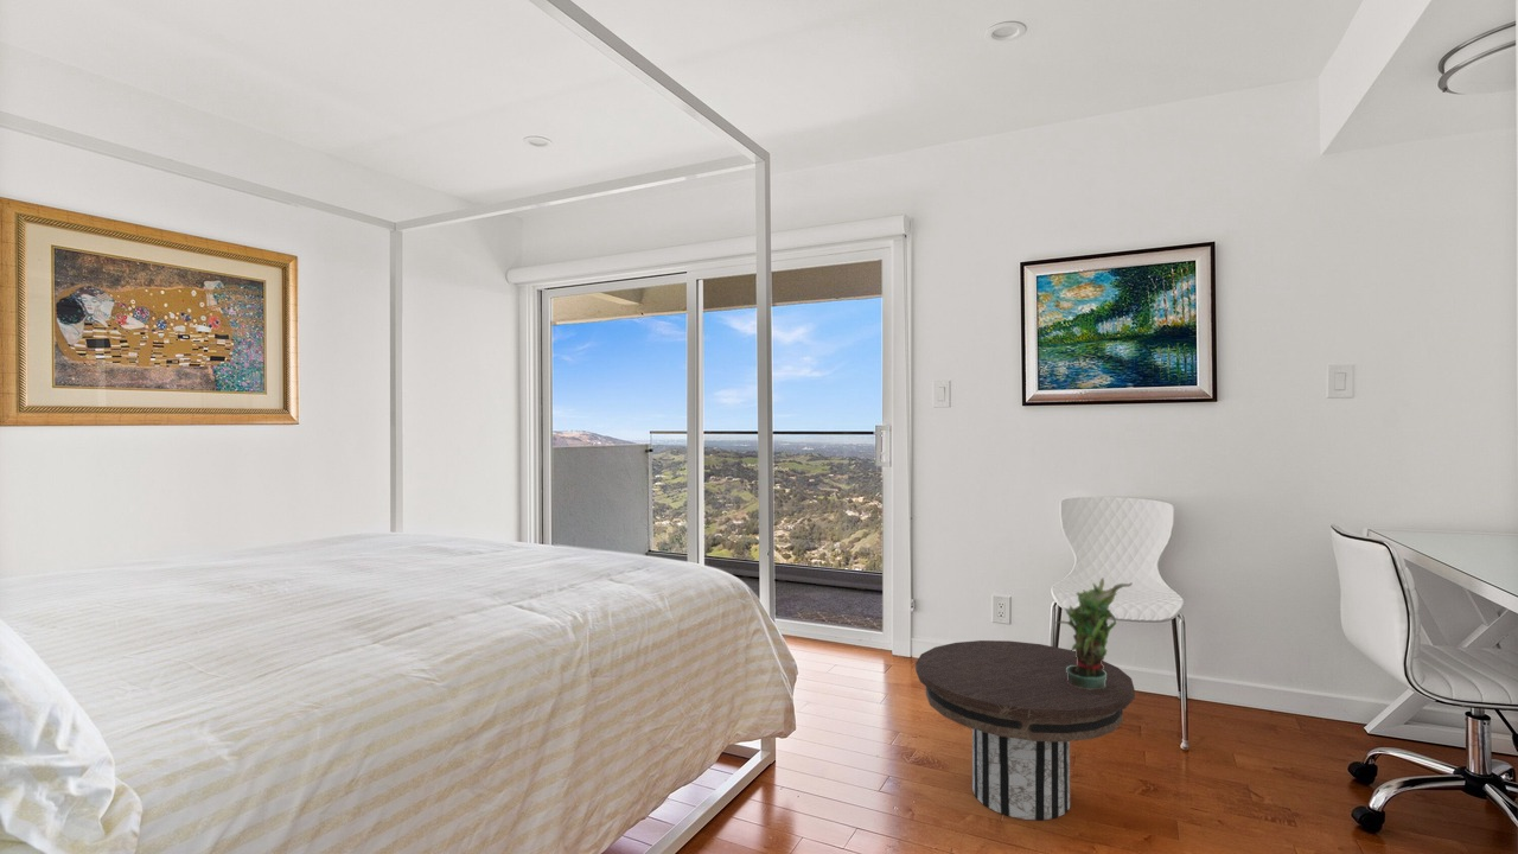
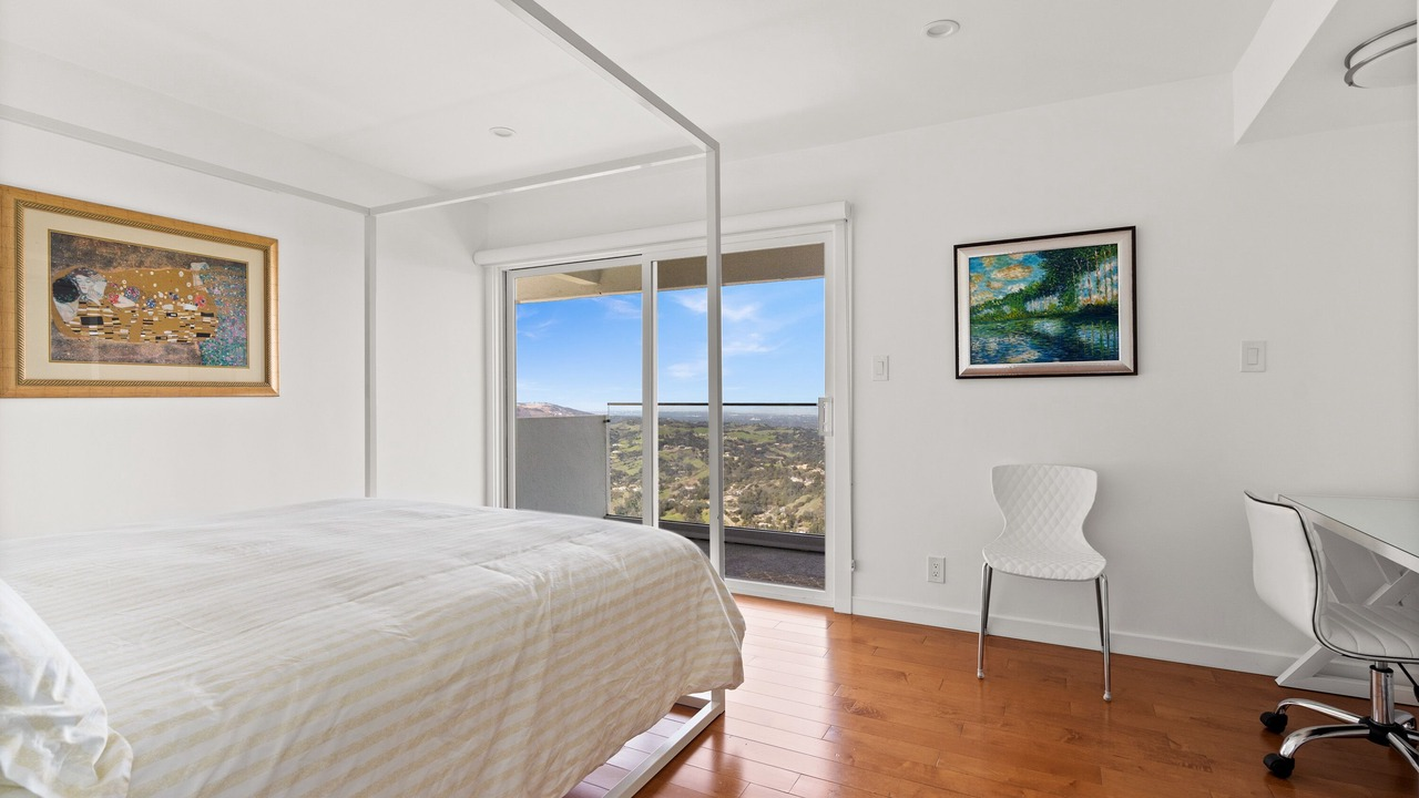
- potted plant (1095, 631)
- side table (1020, 732)
